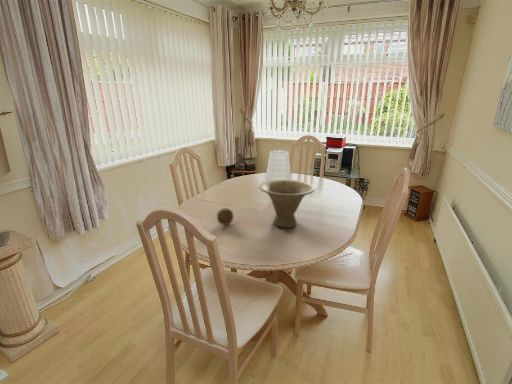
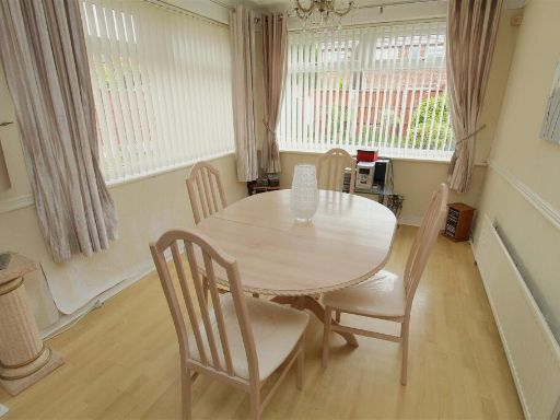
- bowl (286, 204)
- fruit (225, 216)
